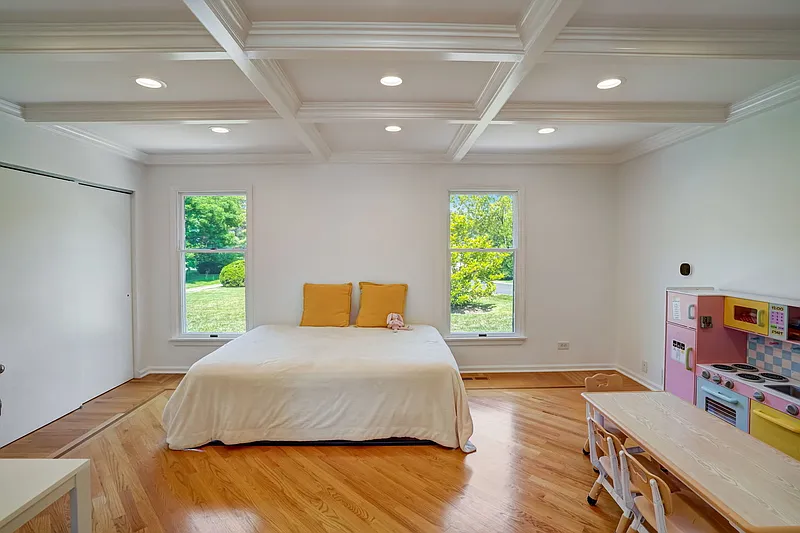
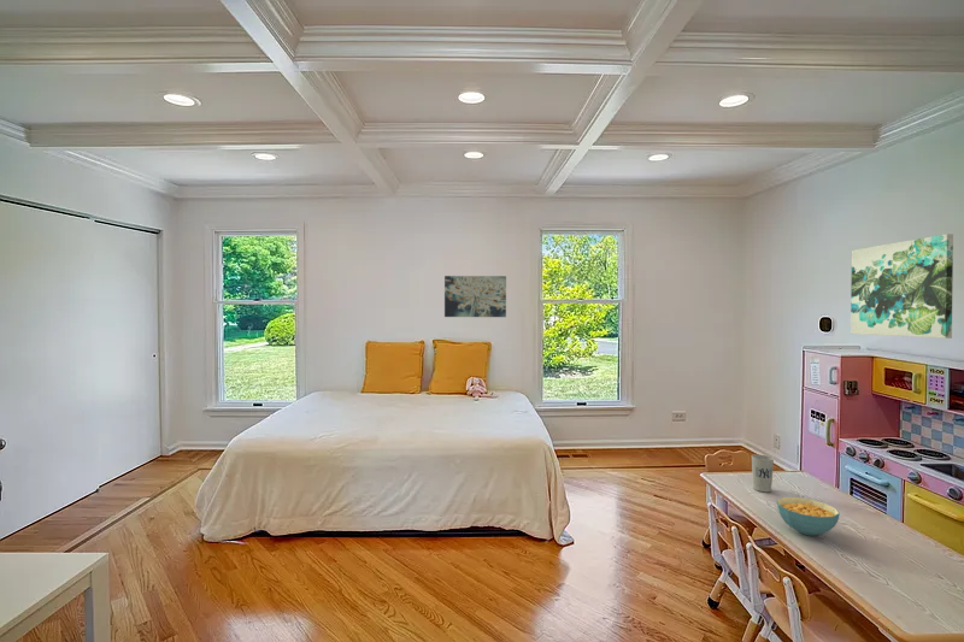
+ wall art (897, 289)
+ wall art (475, 296)
+ cup (762, 472)
+ cereal bowl (806, 519)
